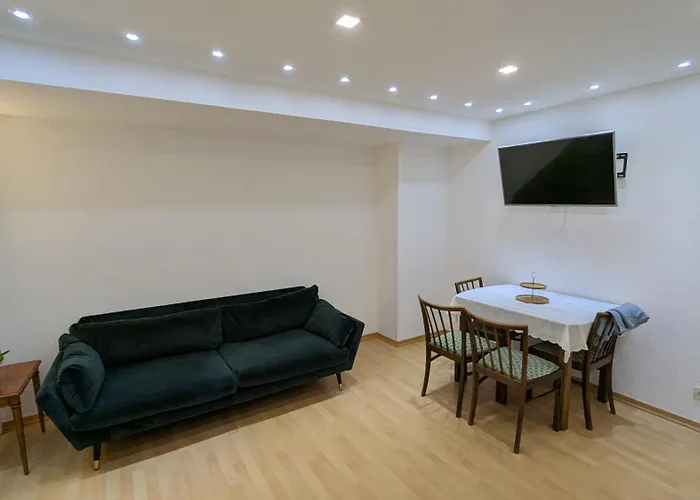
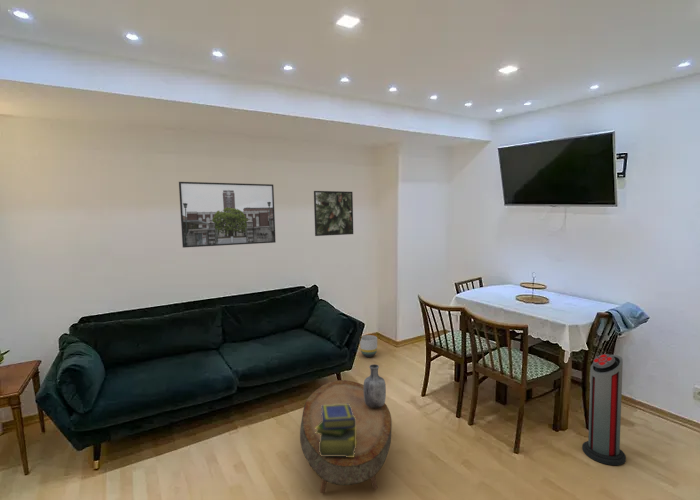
+ air purifier (605, 405)
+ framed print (334, 213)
+ stack of books (337, 427)
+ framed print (230, 214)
+ planter (368, 346)
+ vase (374, 385)
+ coffee table (356, 434)
